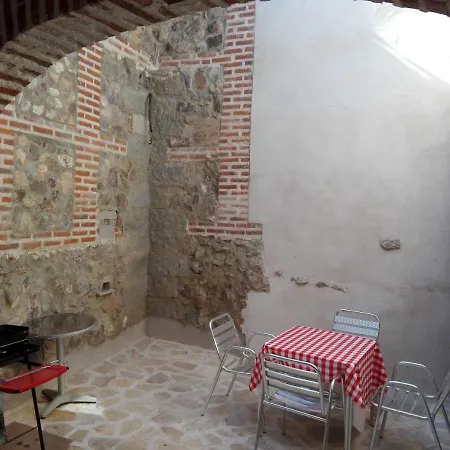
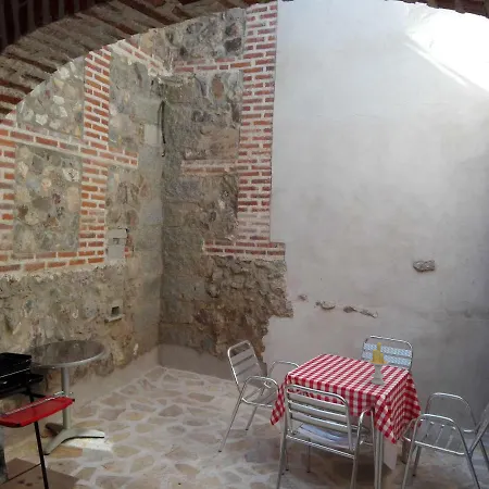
+ candle (378, 362)
